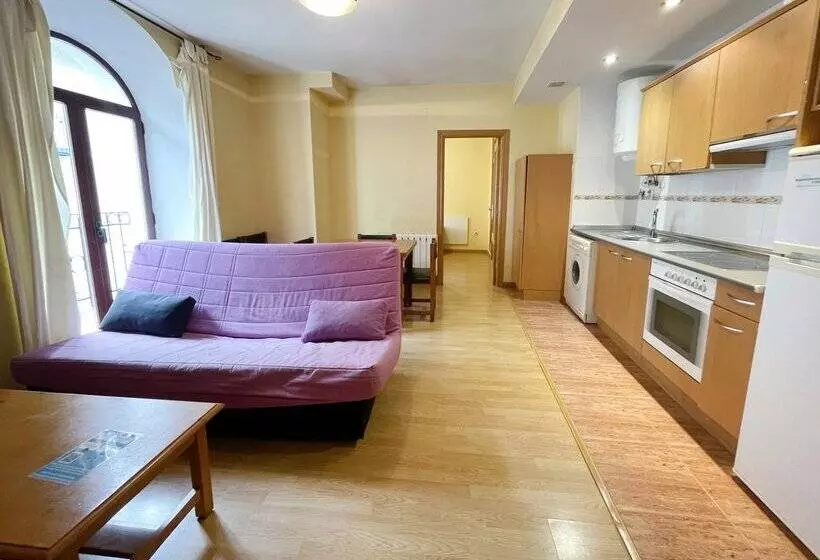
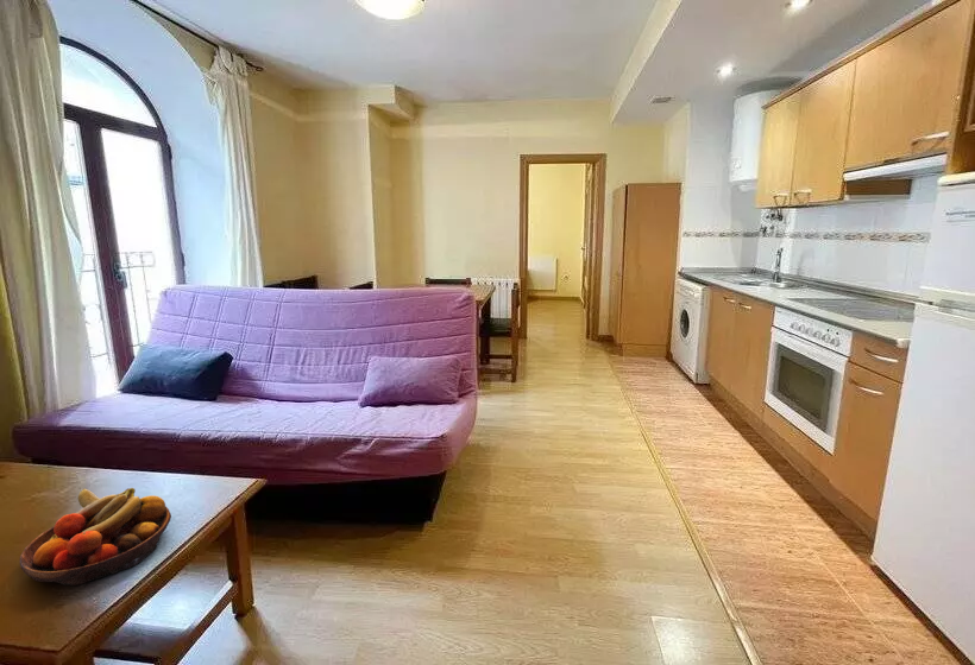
+ fruit bowl (99, 527)
